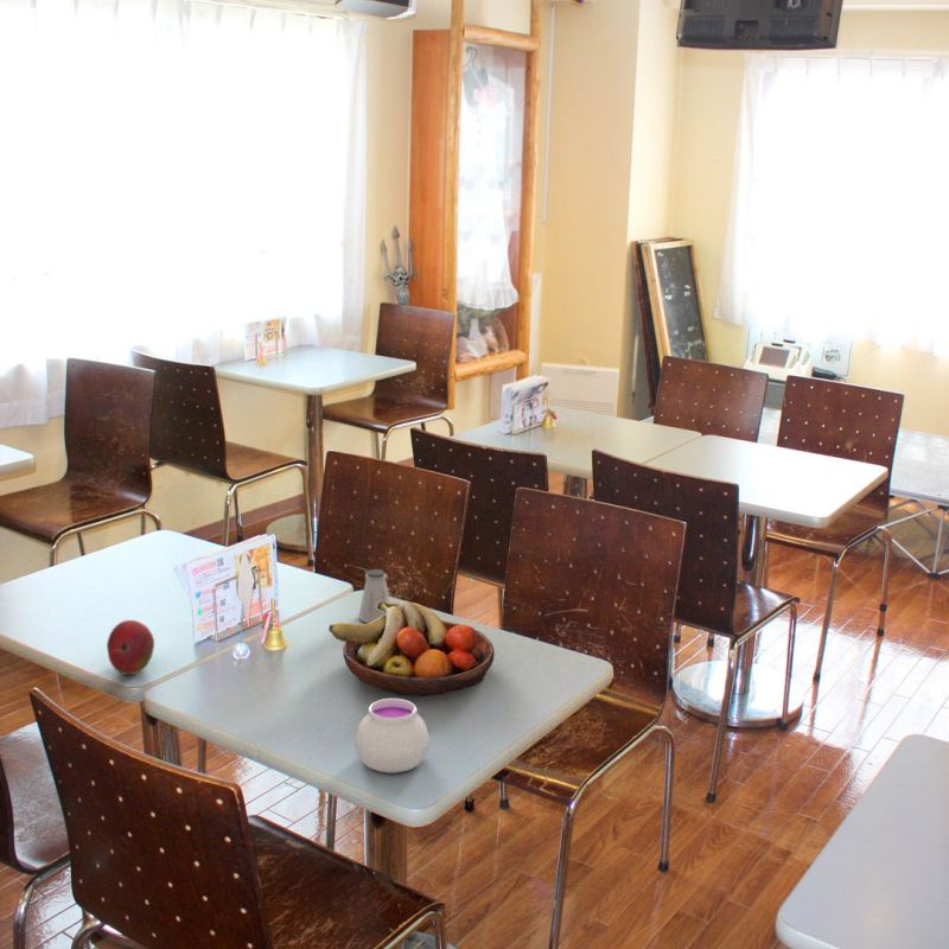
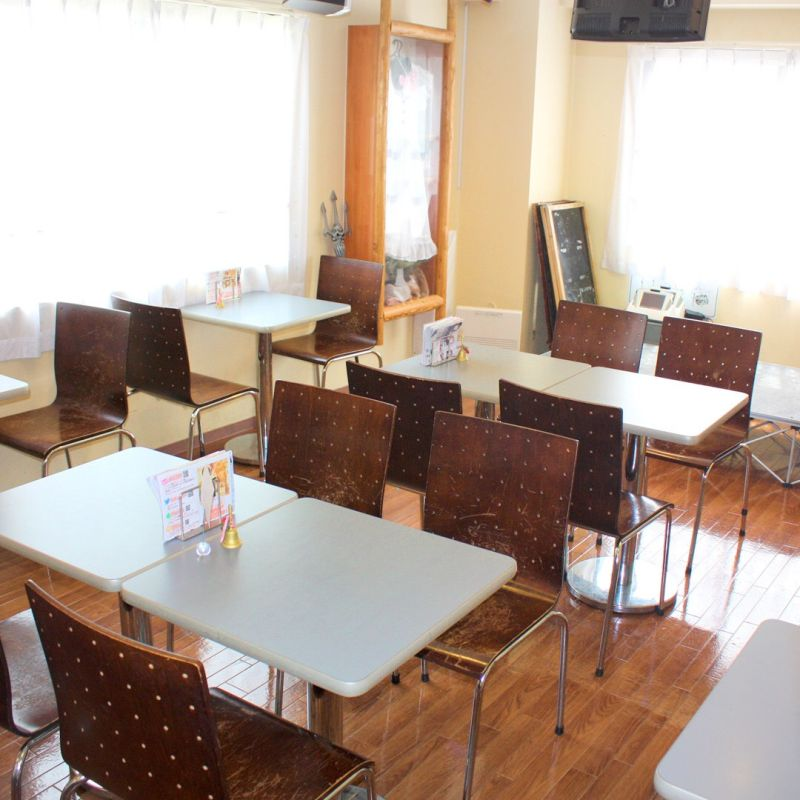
- fruit bowl (418, 641)
- fruit (130, 645)
- saltshaker (375, 594)
- jar (391, 733)
